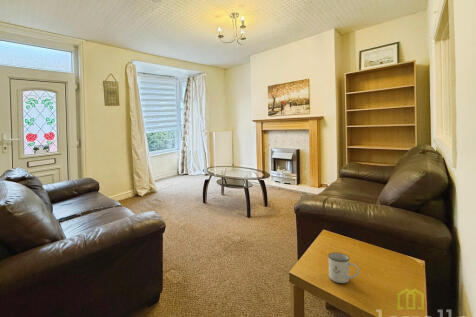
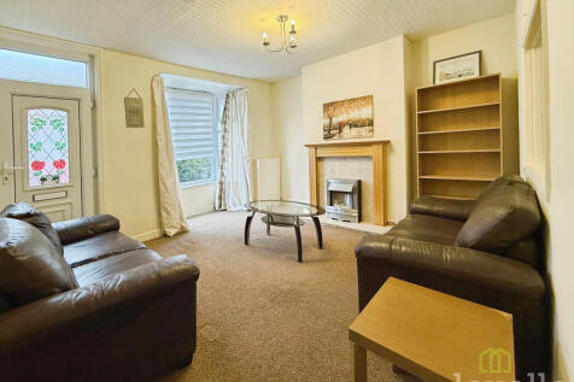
- mug (343, 268)
